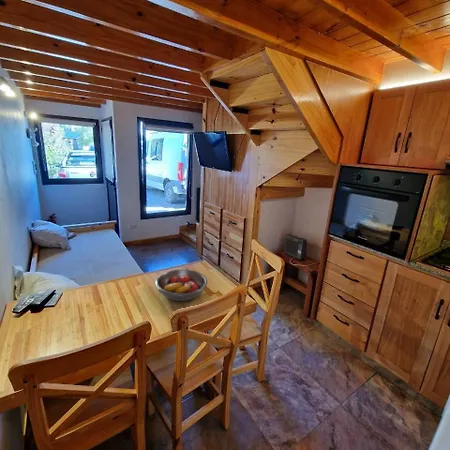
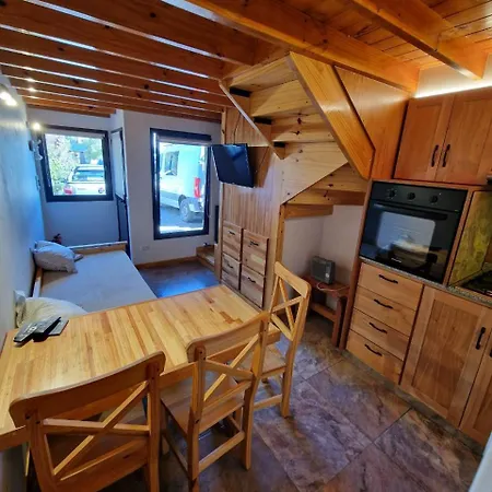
- fruit bowl (181, 285)
